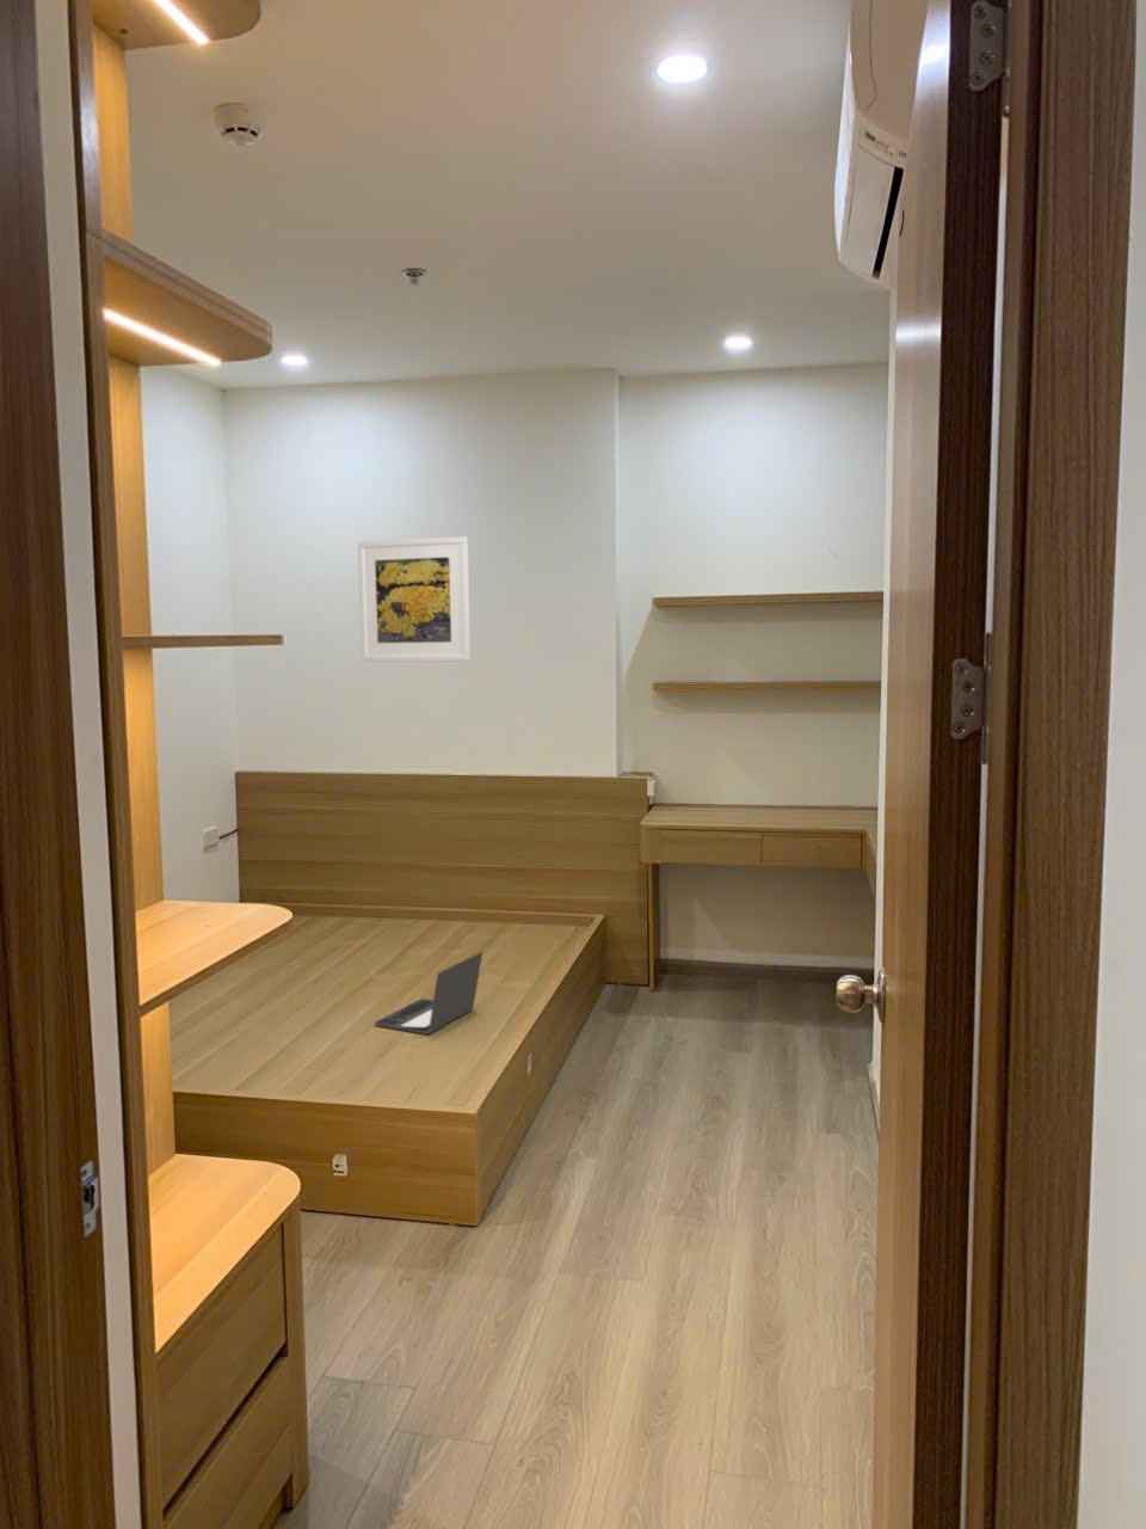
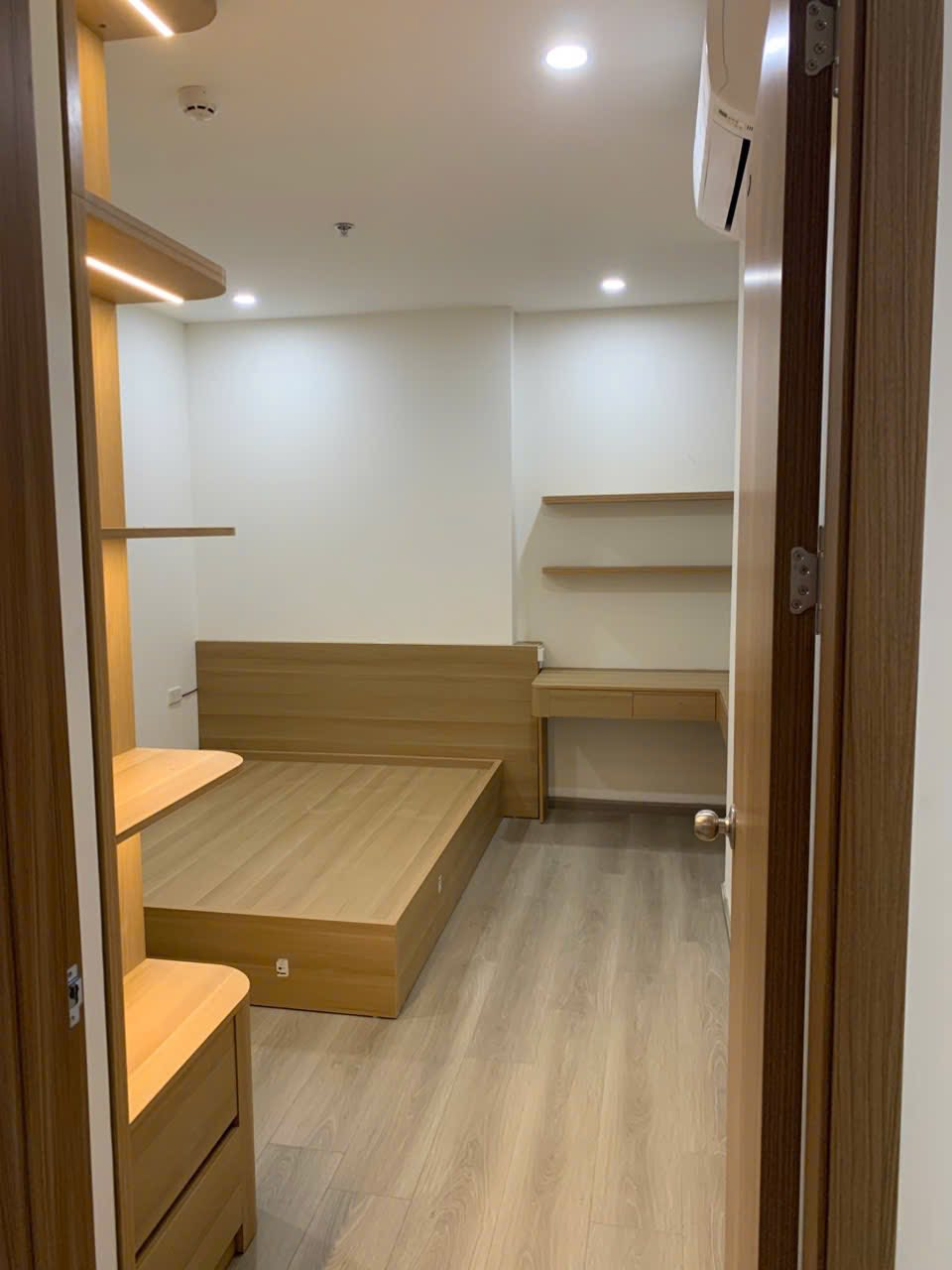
- laptop (435, 988)
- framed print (413, 600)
